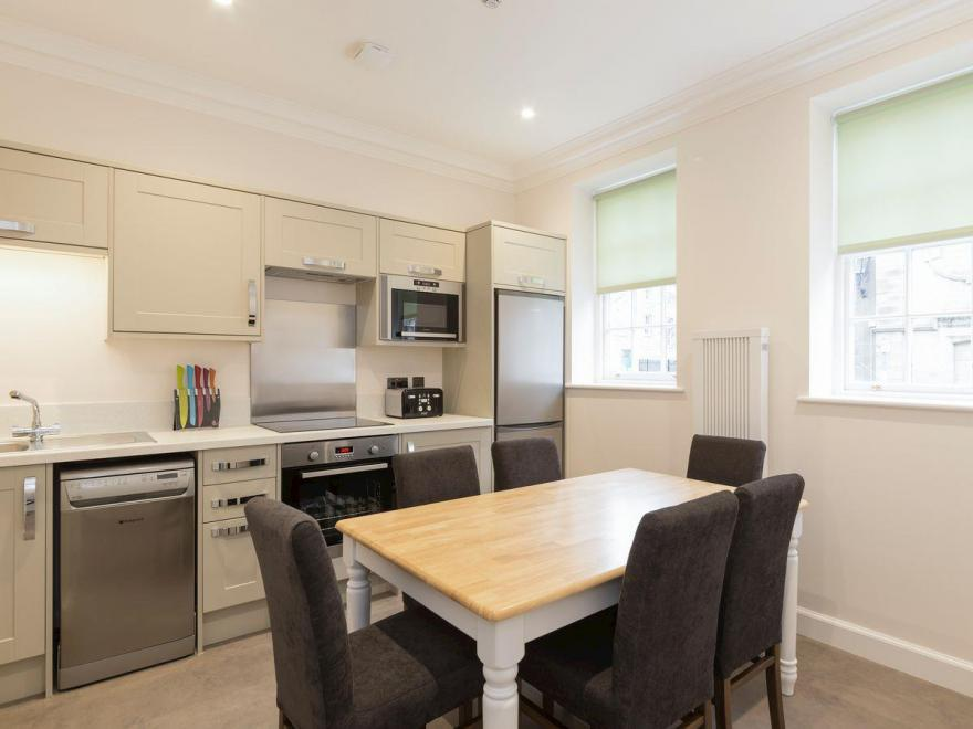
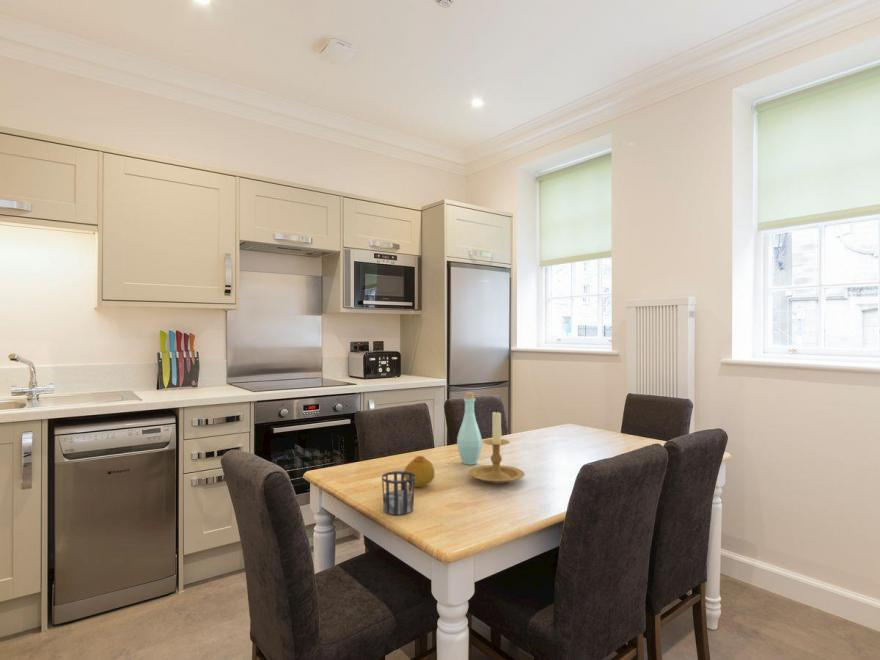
+ fruit (419, 471)
+ candle holder (496, 444)
+ cup (398, 492)
+ bottle (469, 427)
